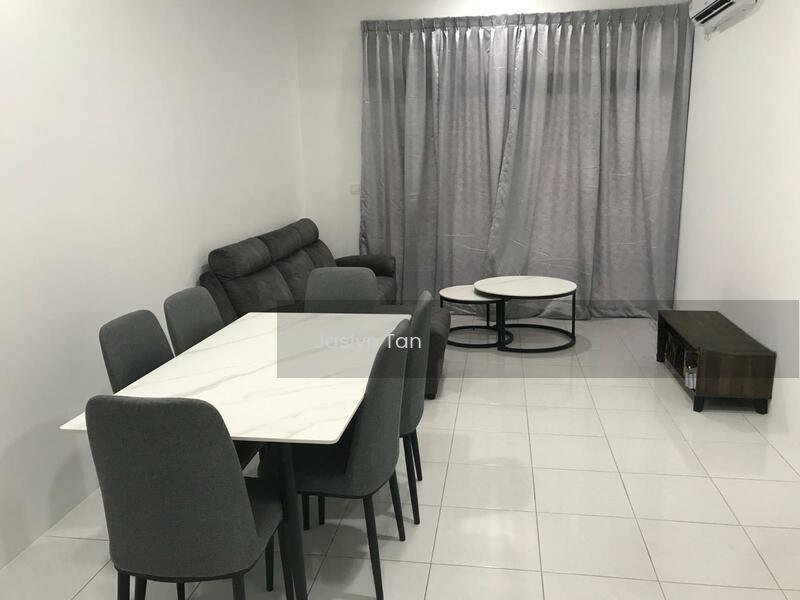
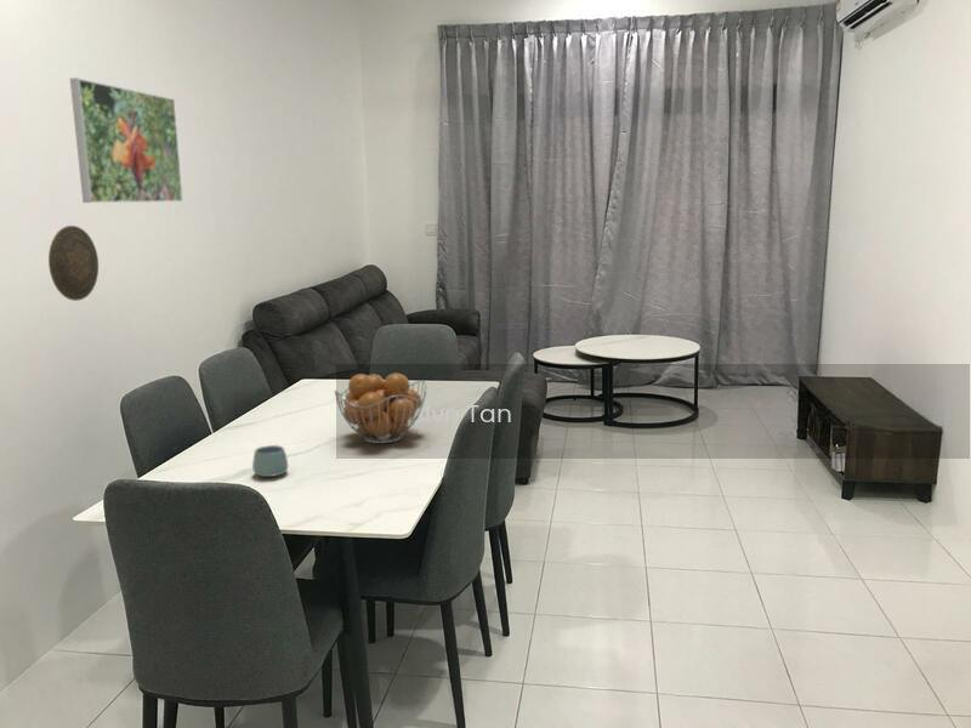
+ fruit basket (381, 405)
+ decorative plate (76, 263)
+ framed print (132, 146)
+ mug (271, 460)
